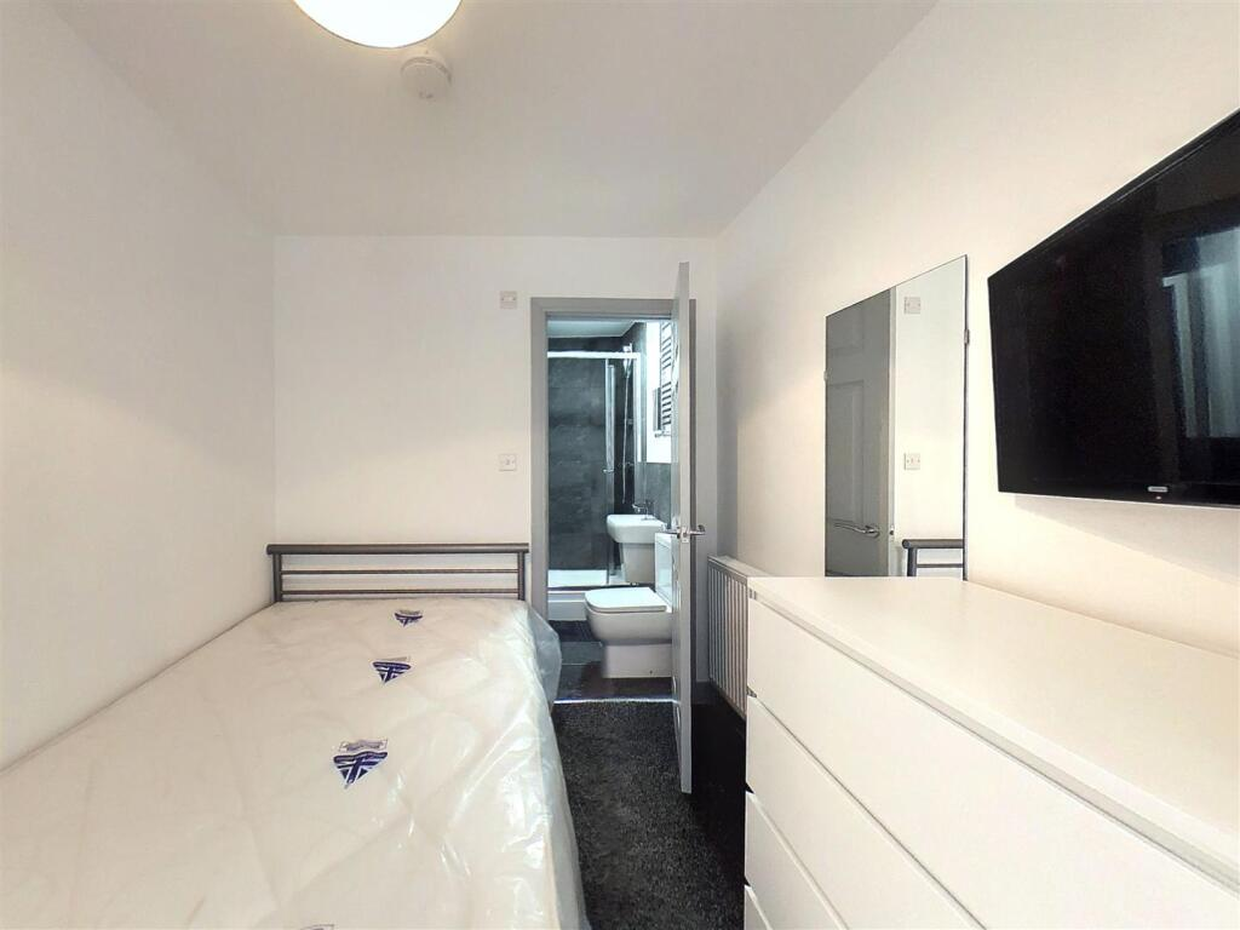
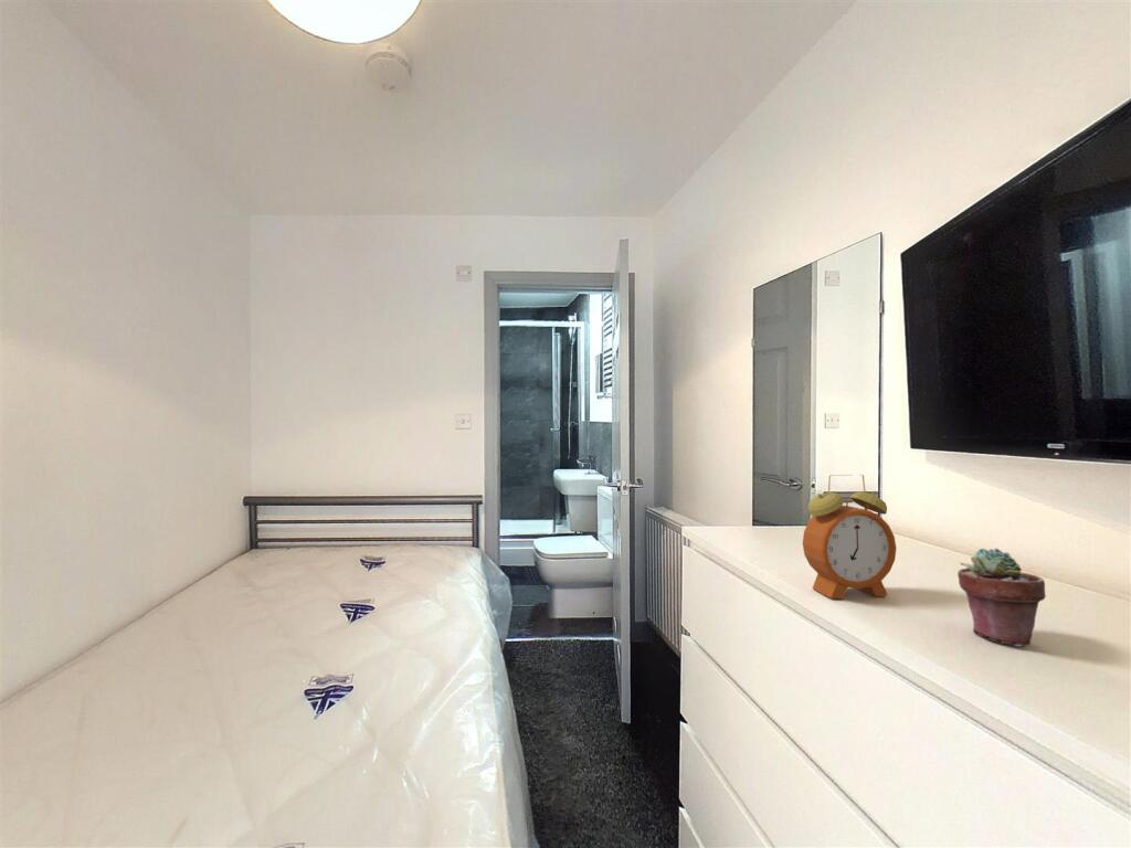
+ alarm clock (848, 533)
+ potted succulent (1000, 592)
